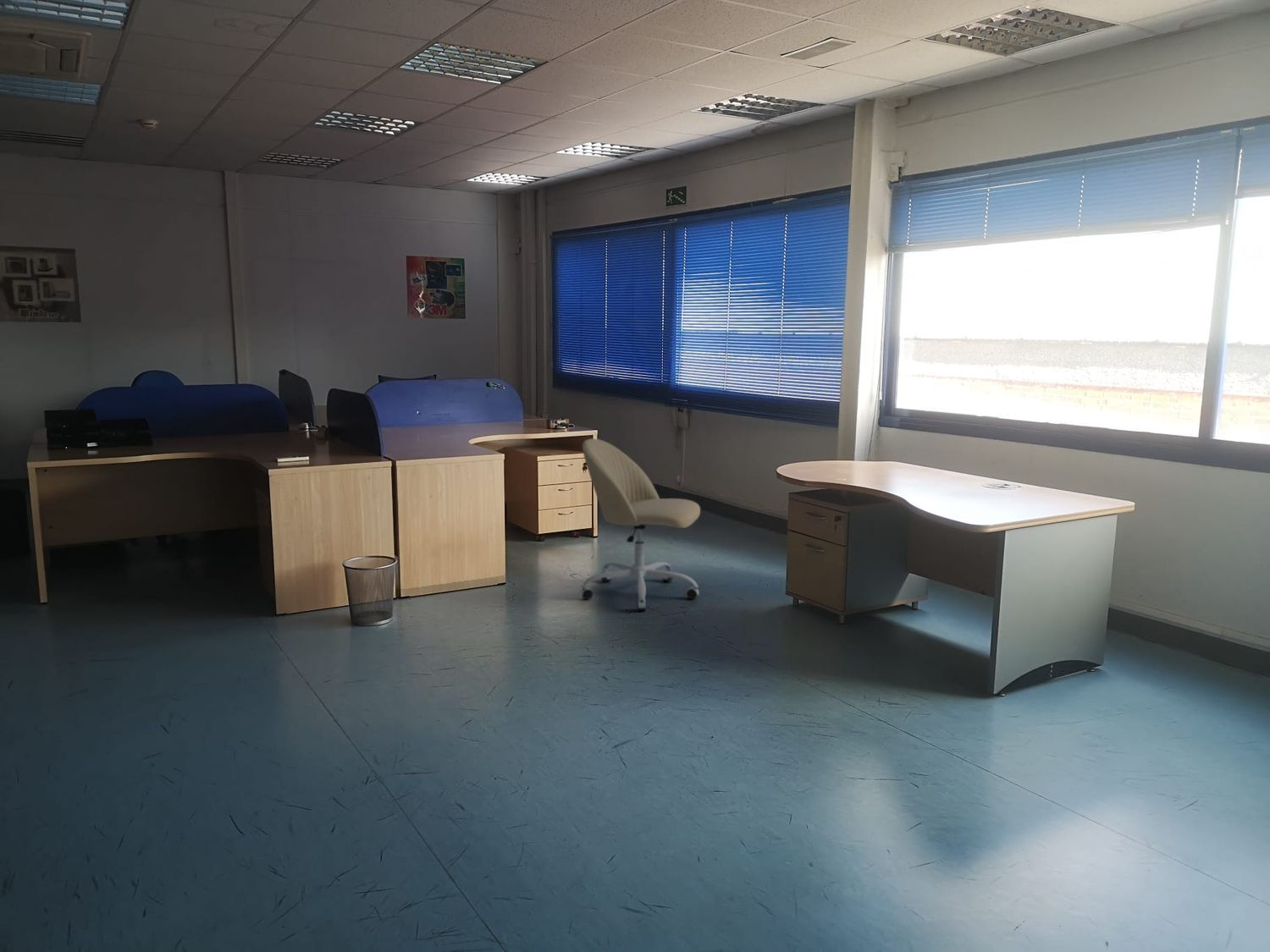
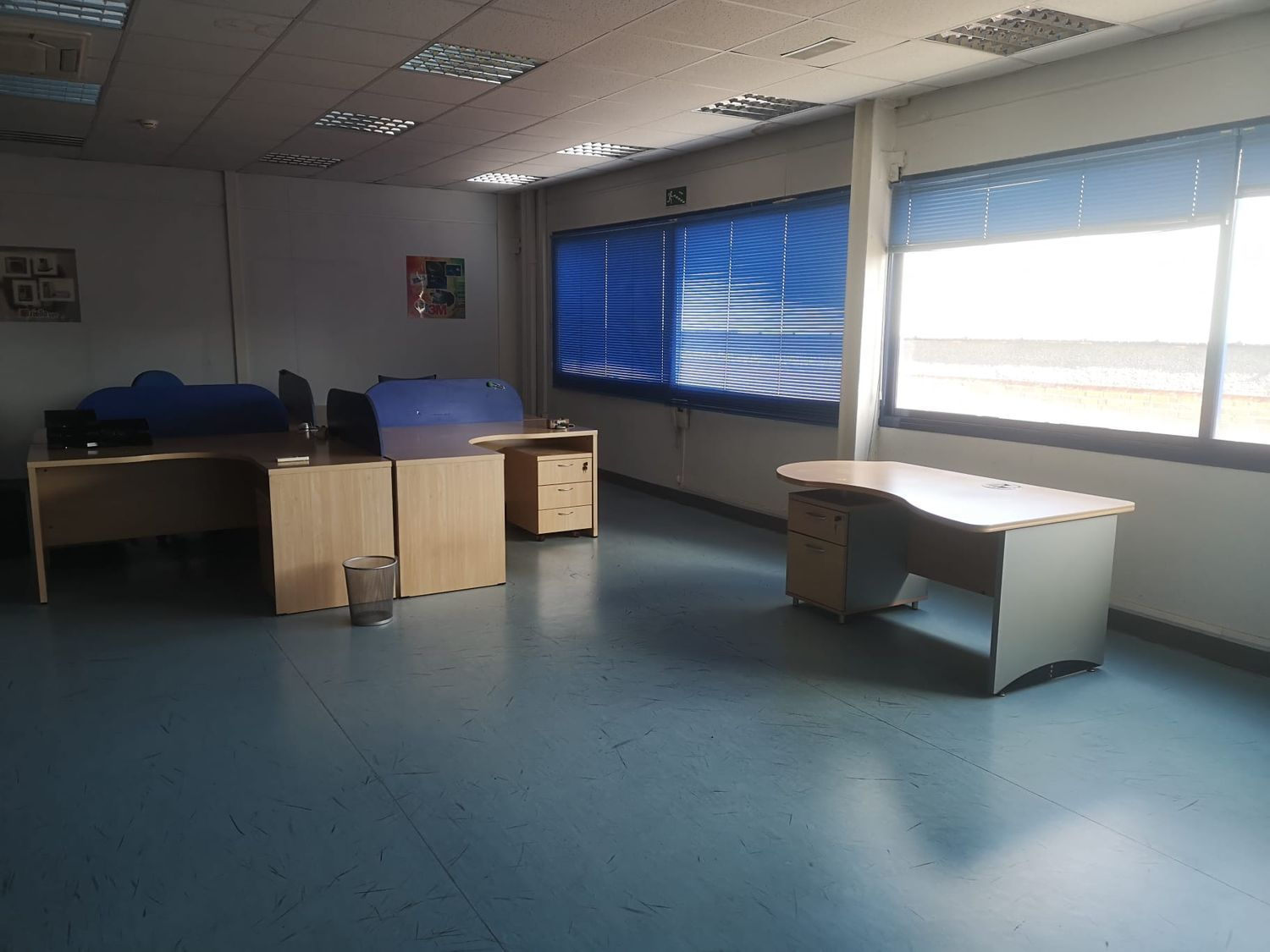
- office chair (643, 519)
